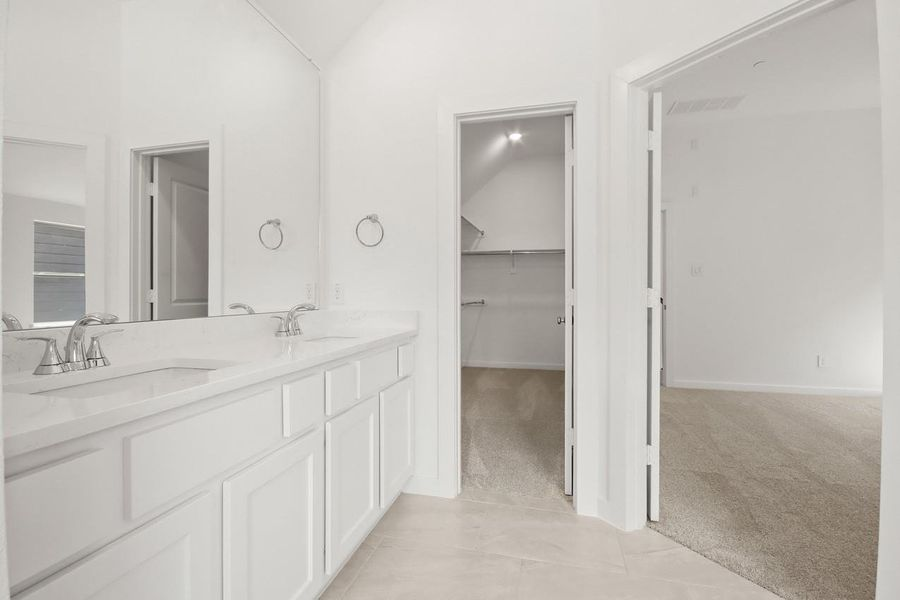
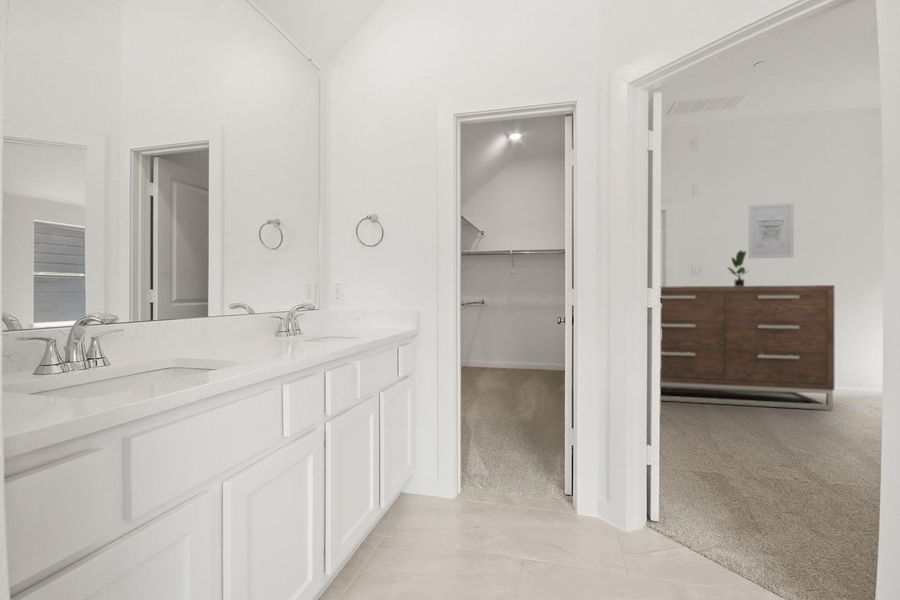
+ dresser (712, 342)
+ wall art (770, 231)
+ potted plant (739, 268)
